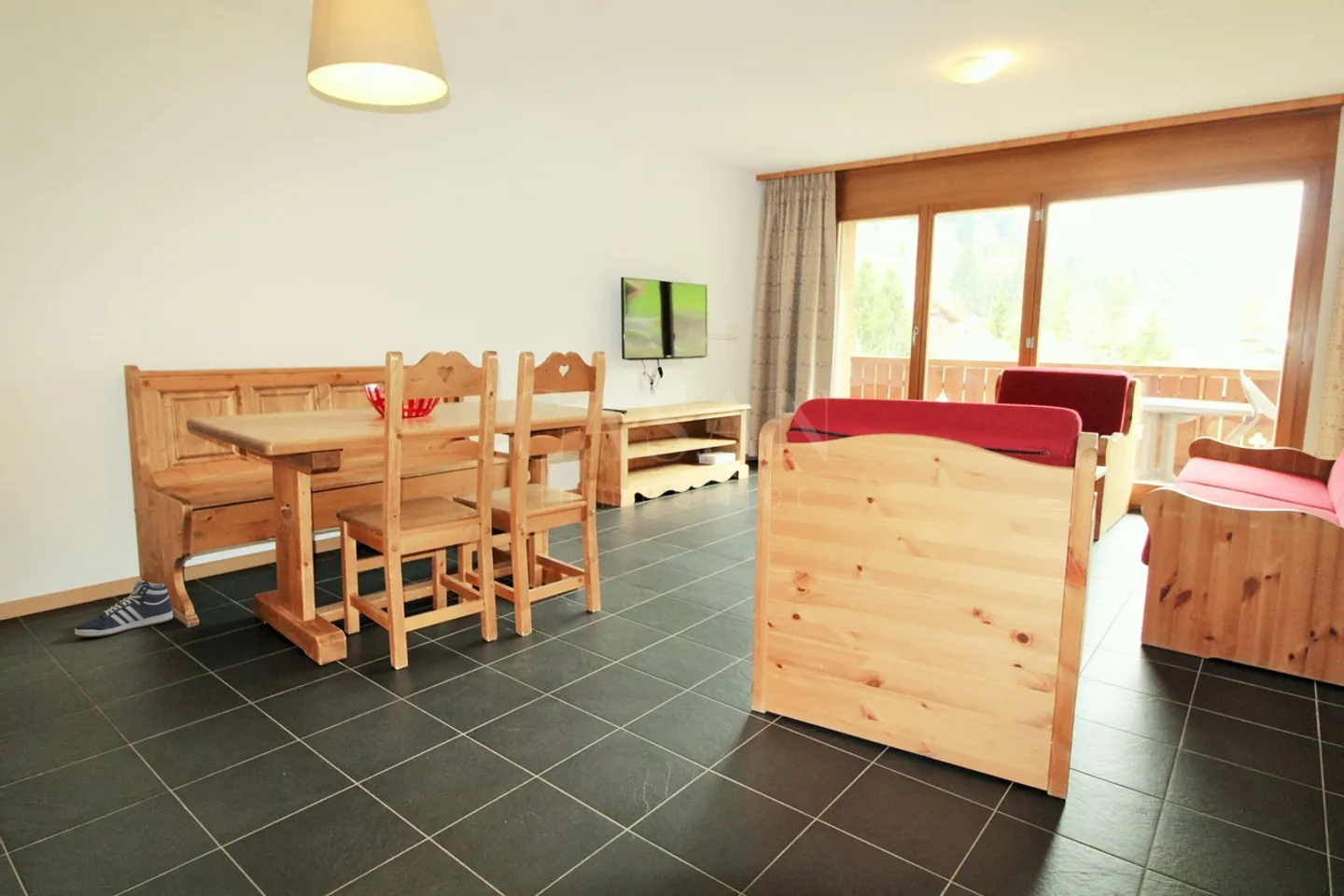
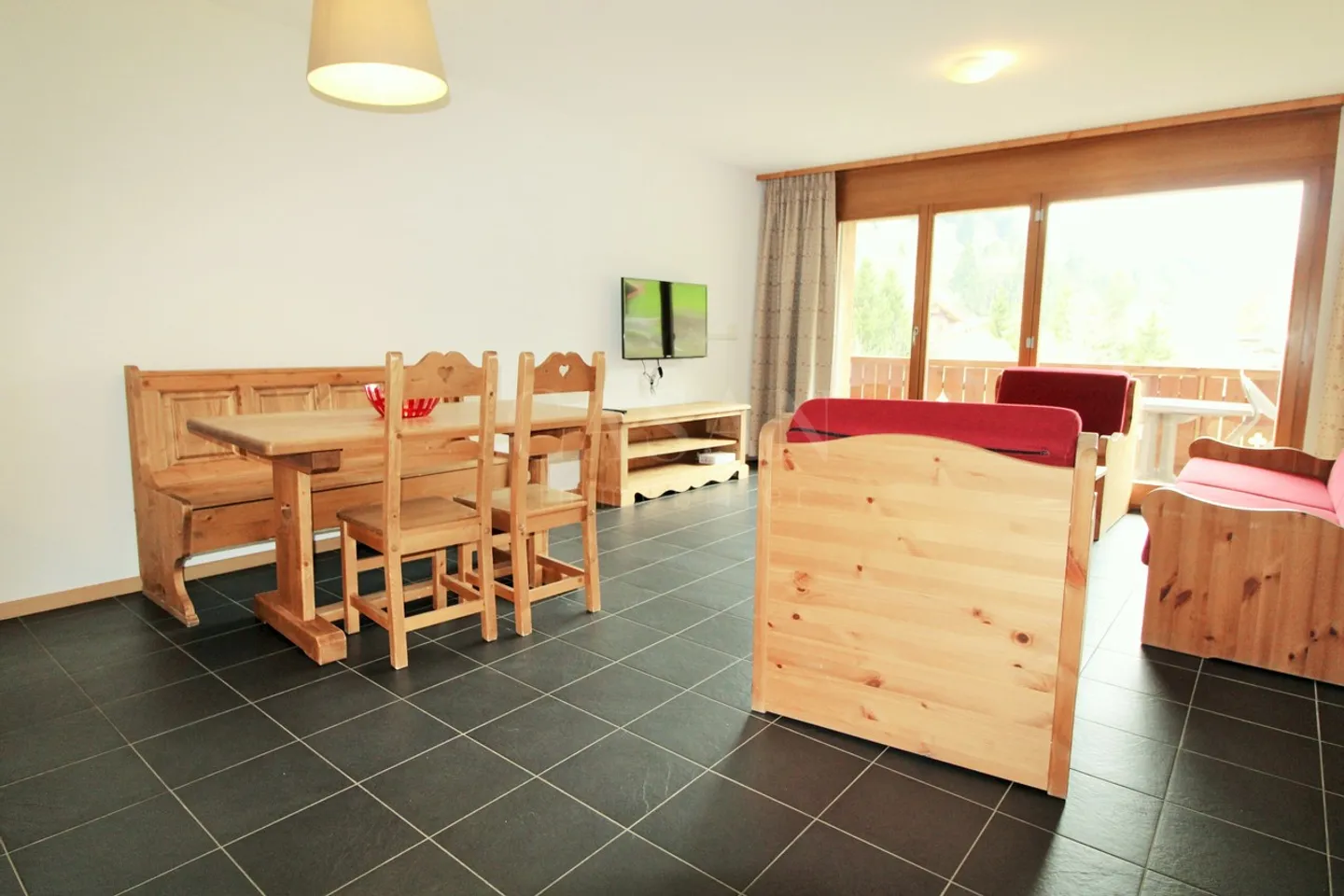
- sneaker (124, 607)
